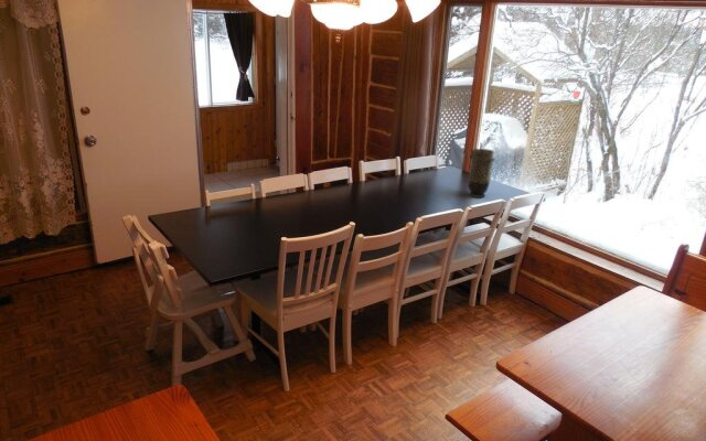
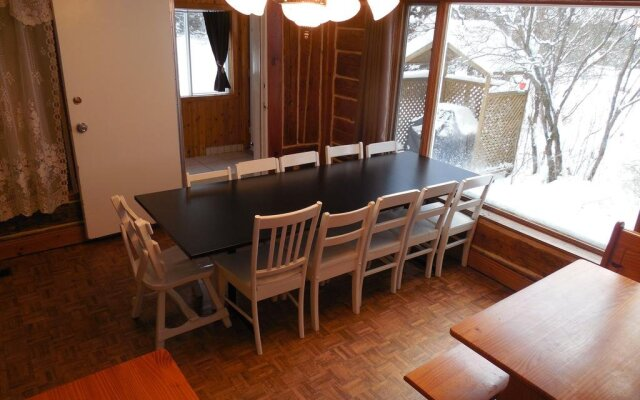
- vase (479, 172)
